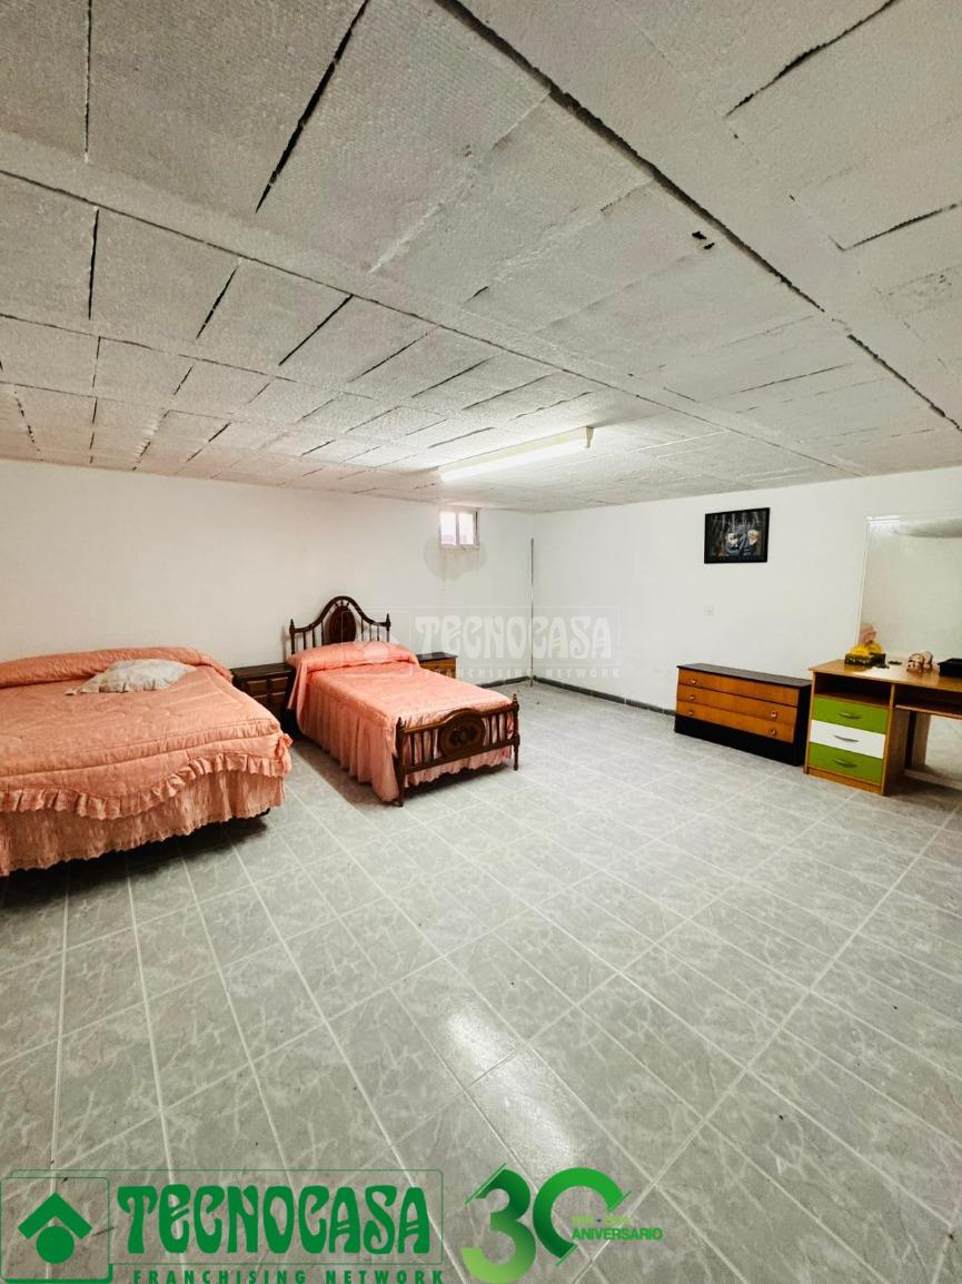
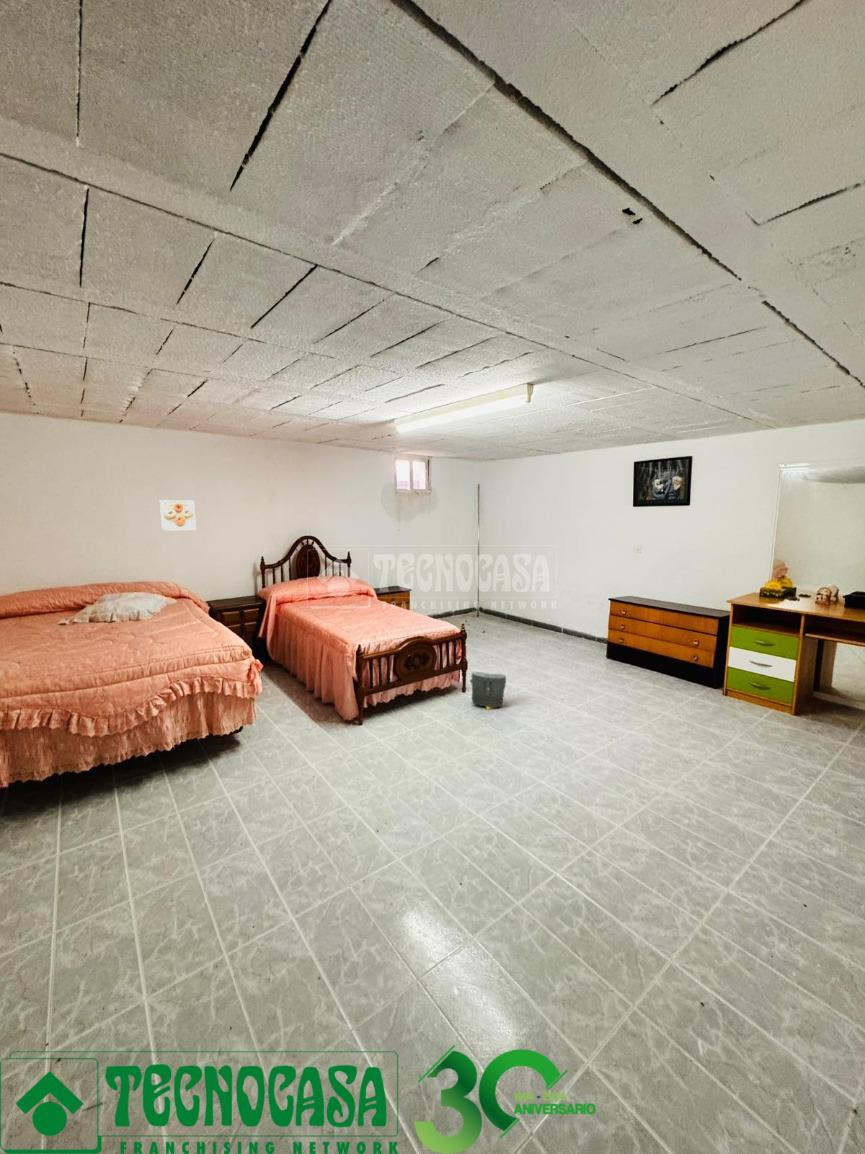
+ bag (487, 688)
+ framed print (178, 515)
